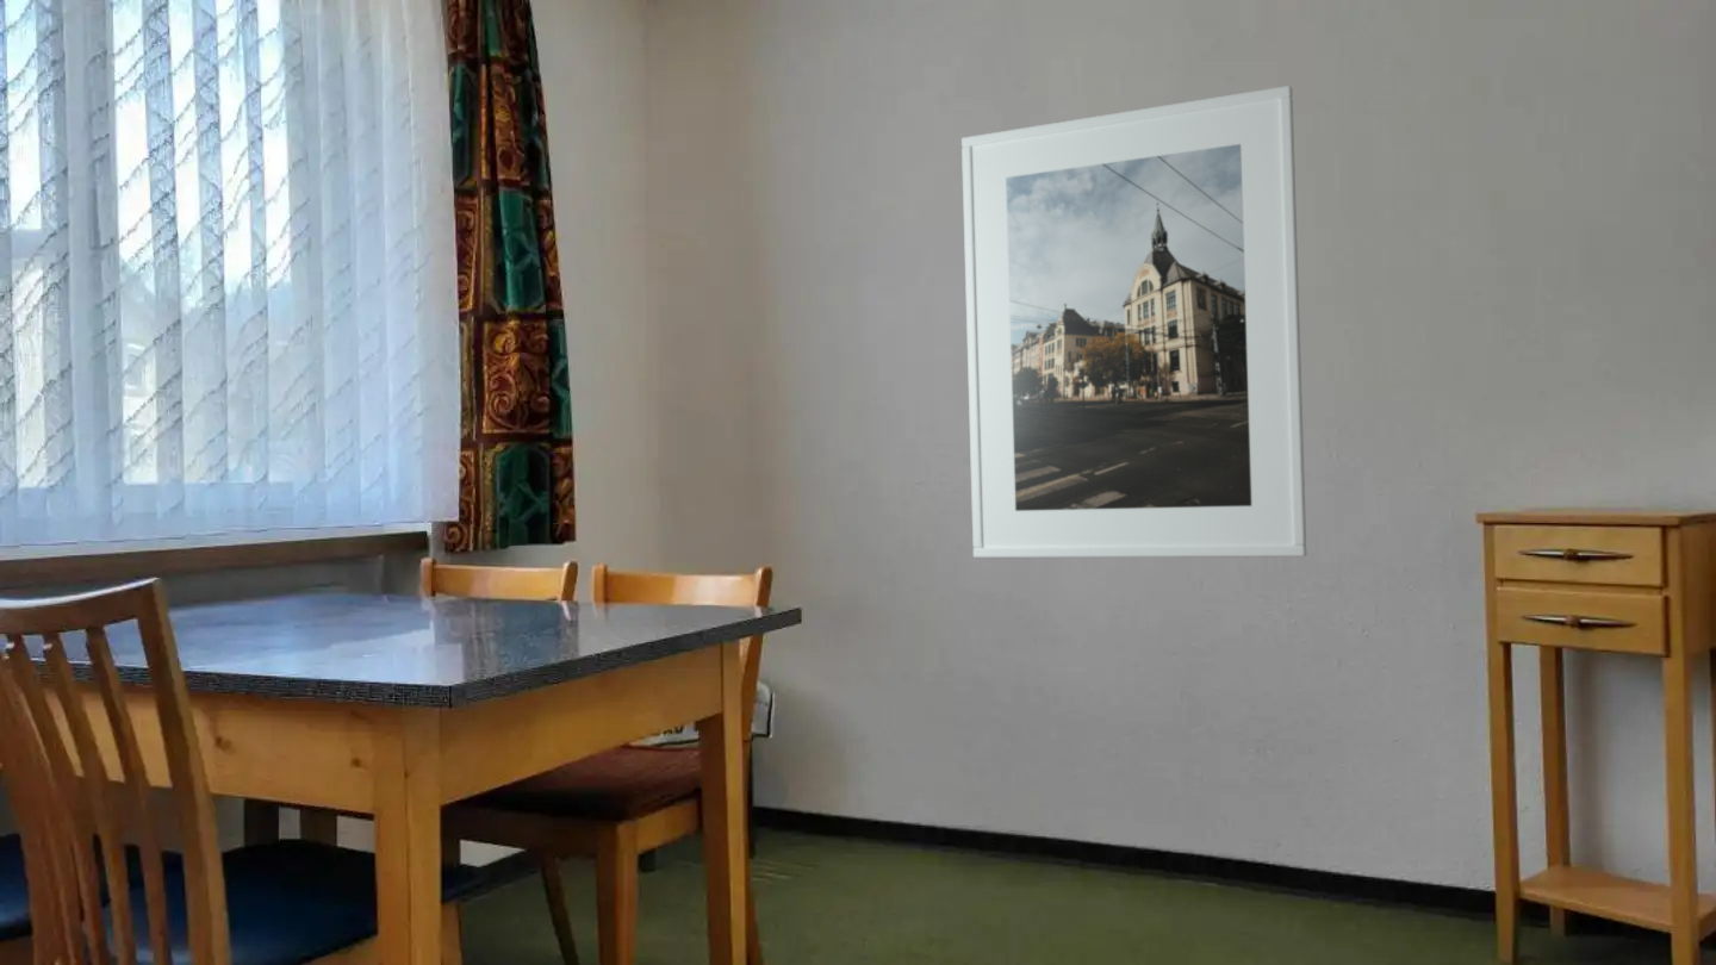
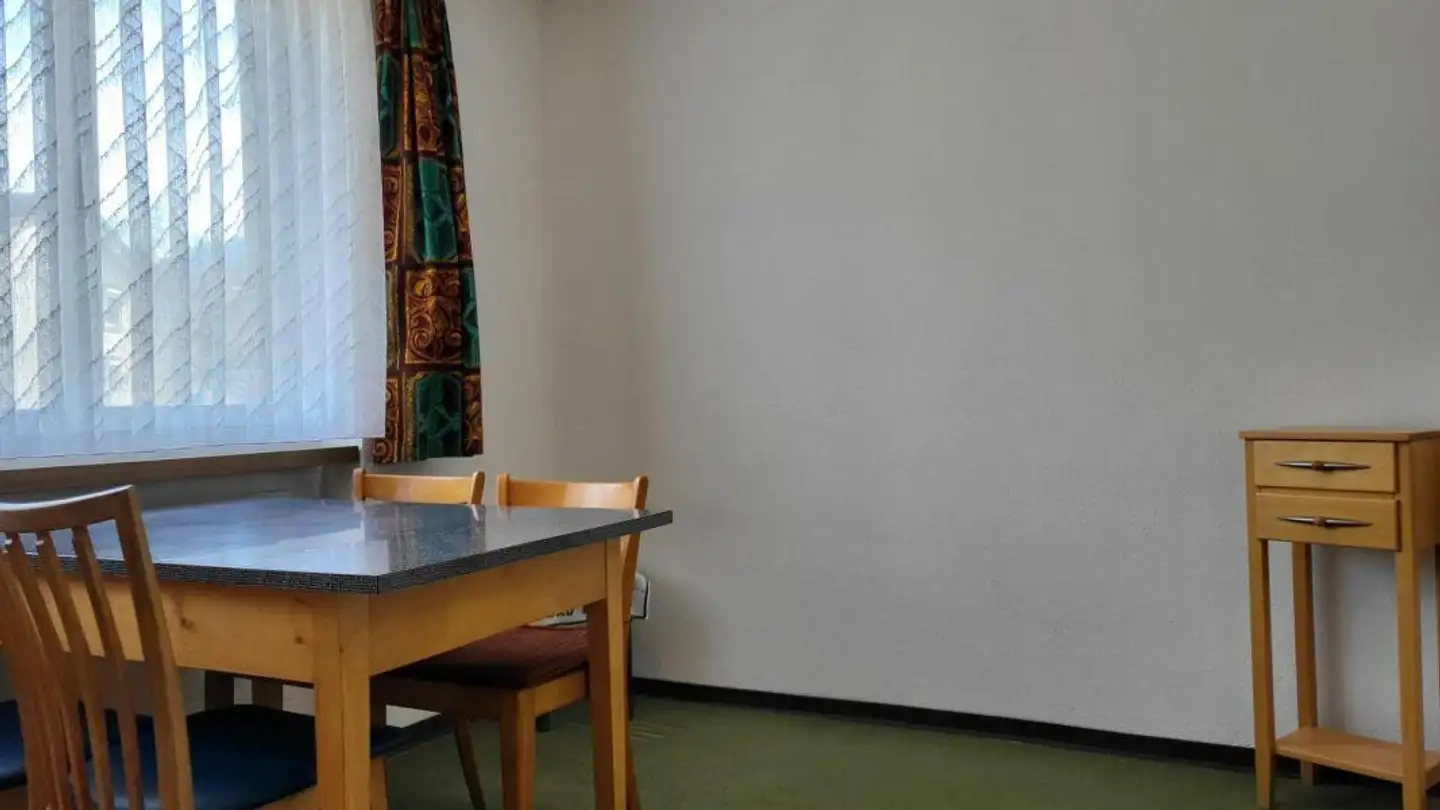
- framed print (1124, 335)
